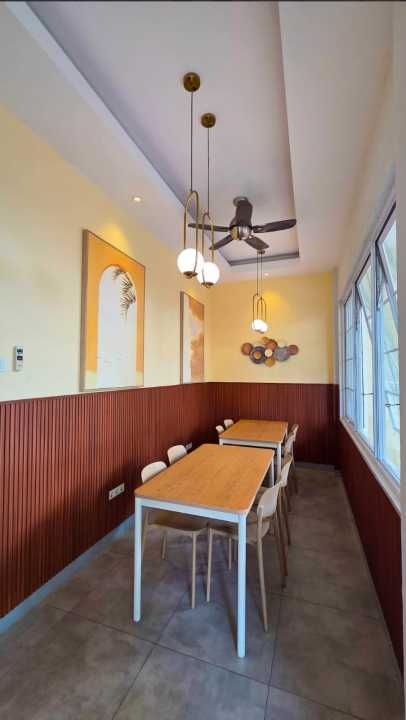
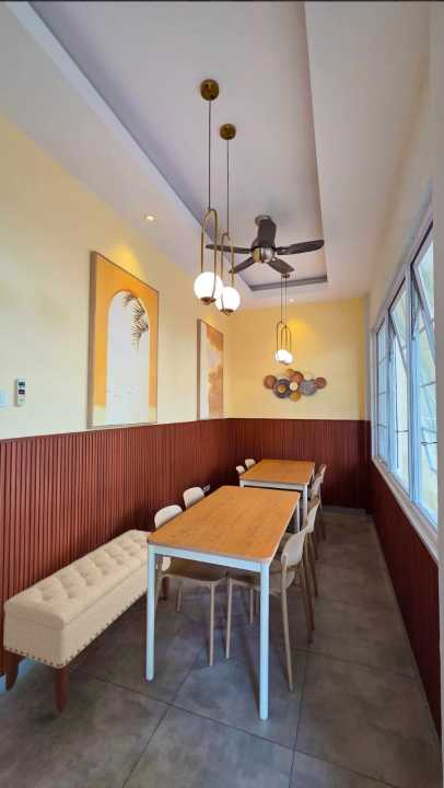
+ bench (103, 596)
